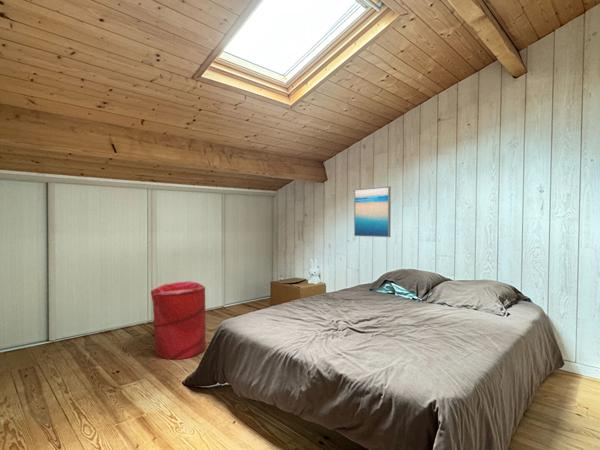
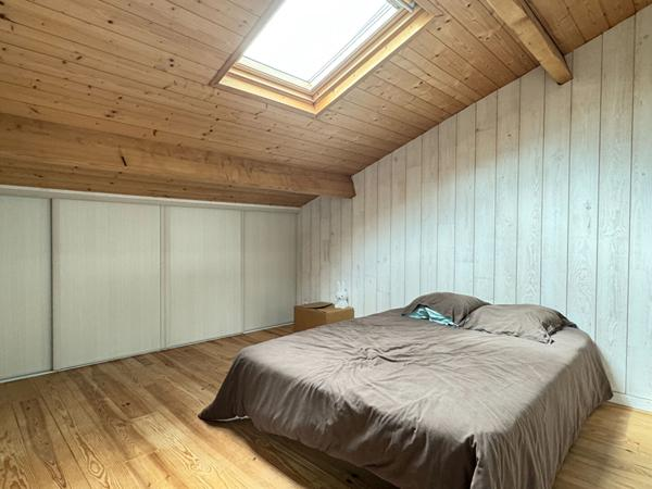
- laundry hamper (179, 317)
- wall art (371, 212)
